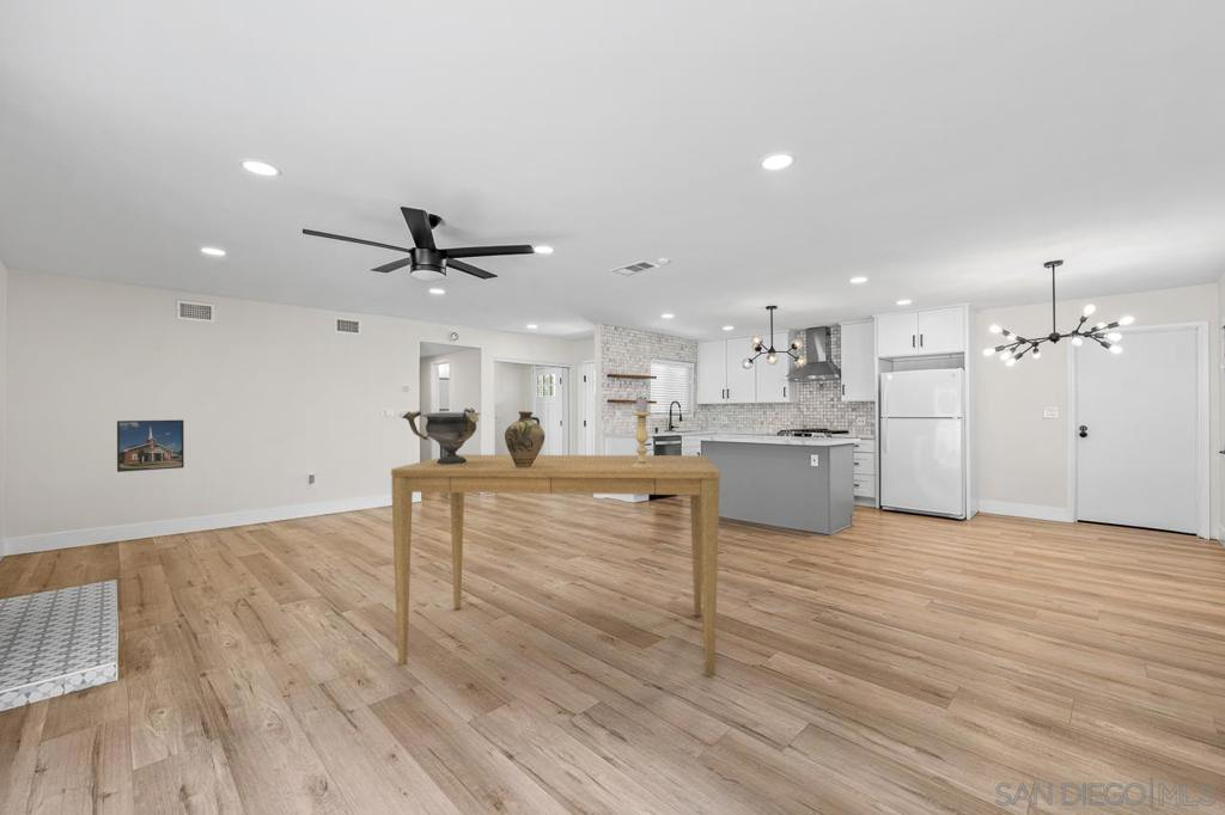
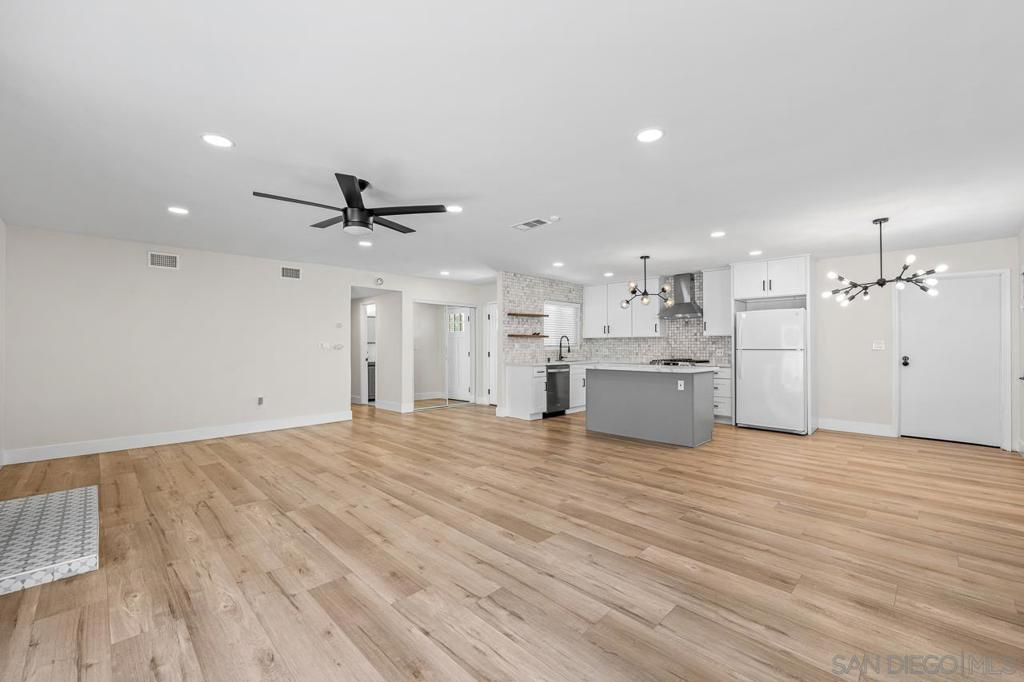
- dining table (565, 492)
- decorative bowl (457, 434)
- jug (524, 439)
- candle holder (641, 431)
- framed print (151, 445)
